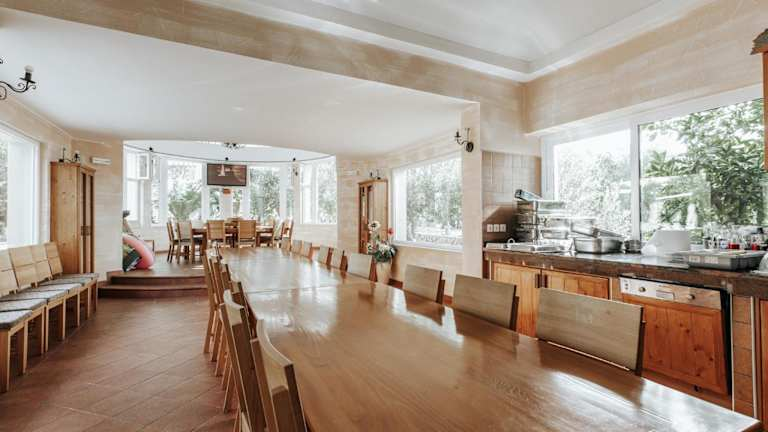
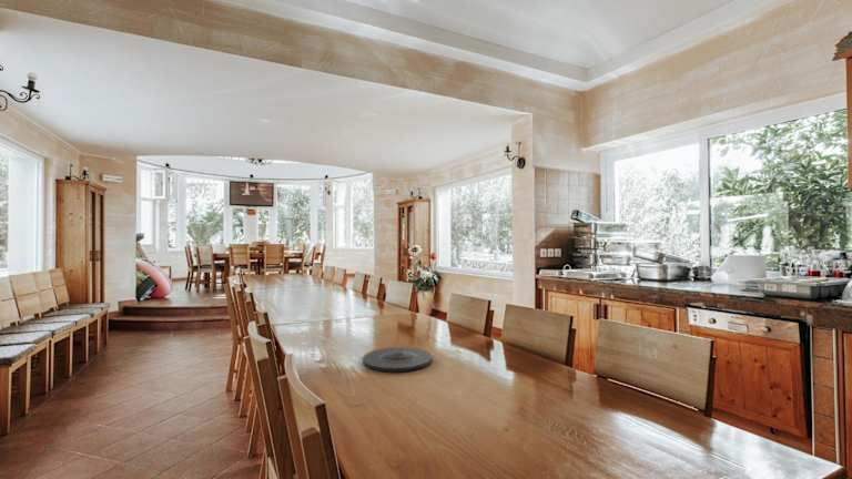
+ plate (397, 355)
